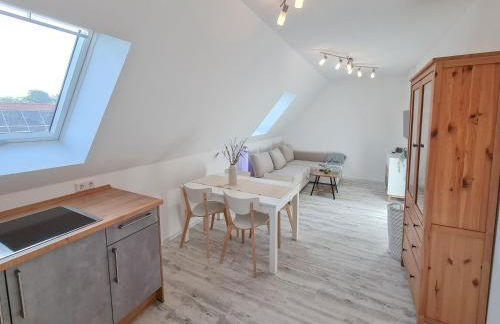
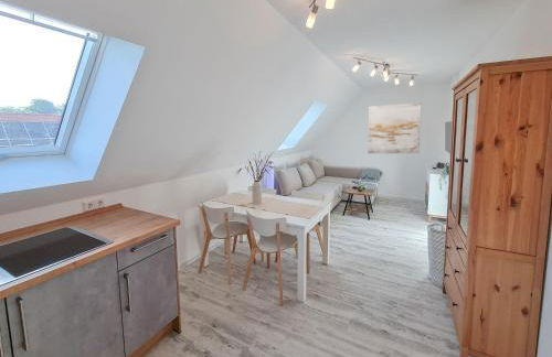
+ wall art (393, 129)
